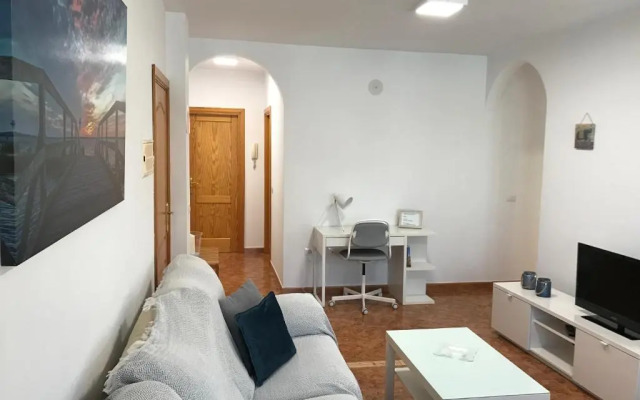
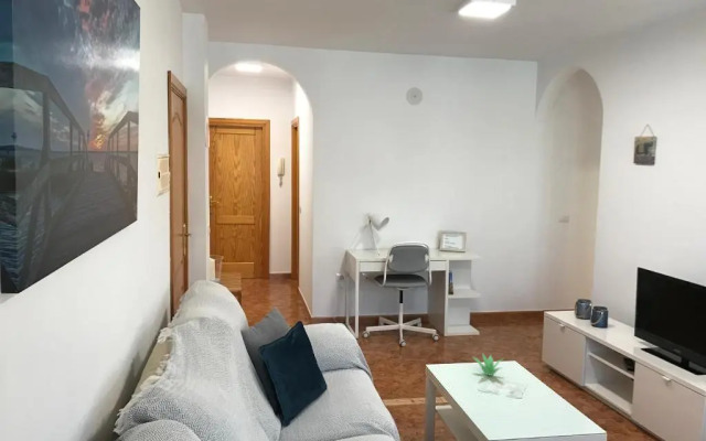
+ succulent plant (486, 365)
